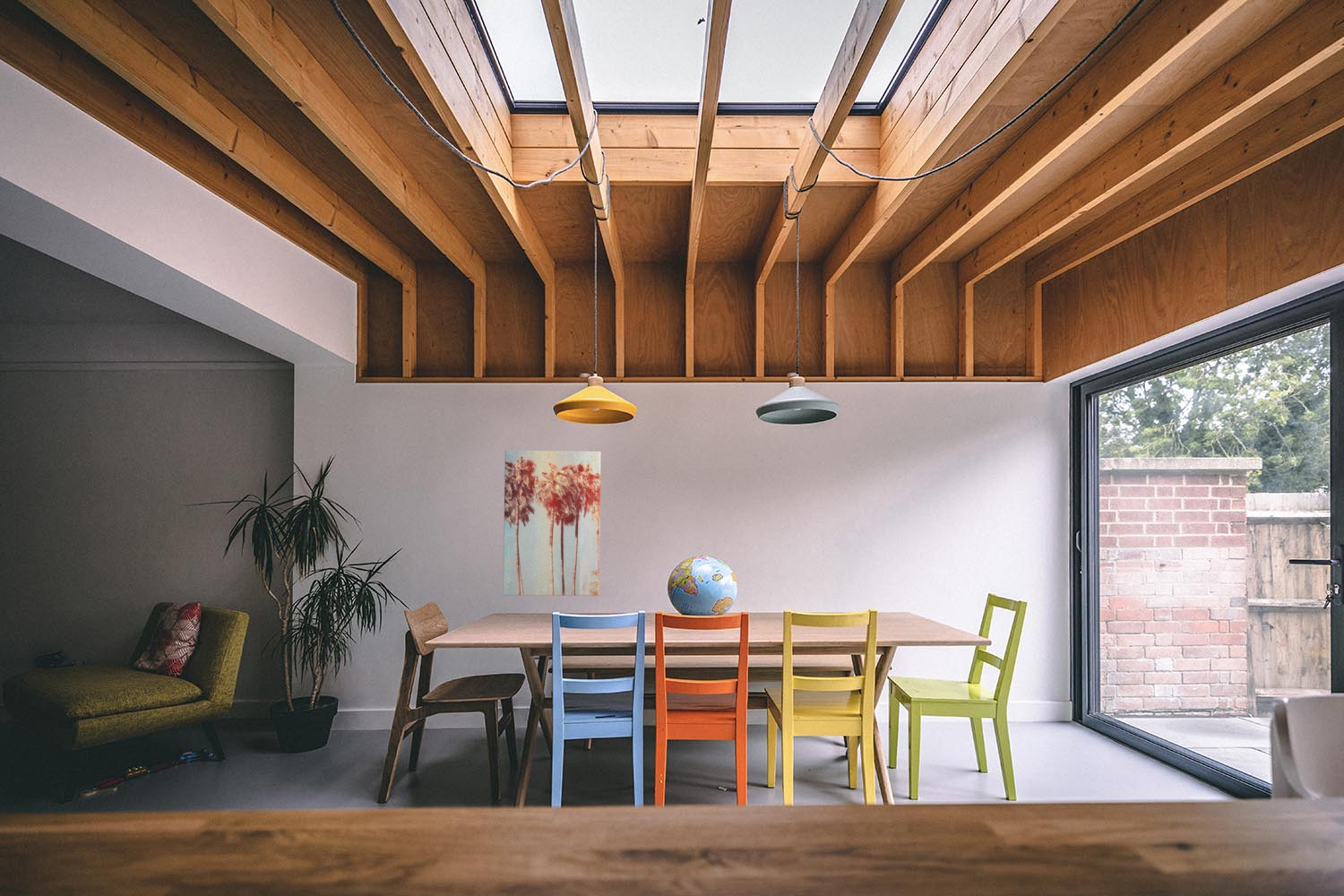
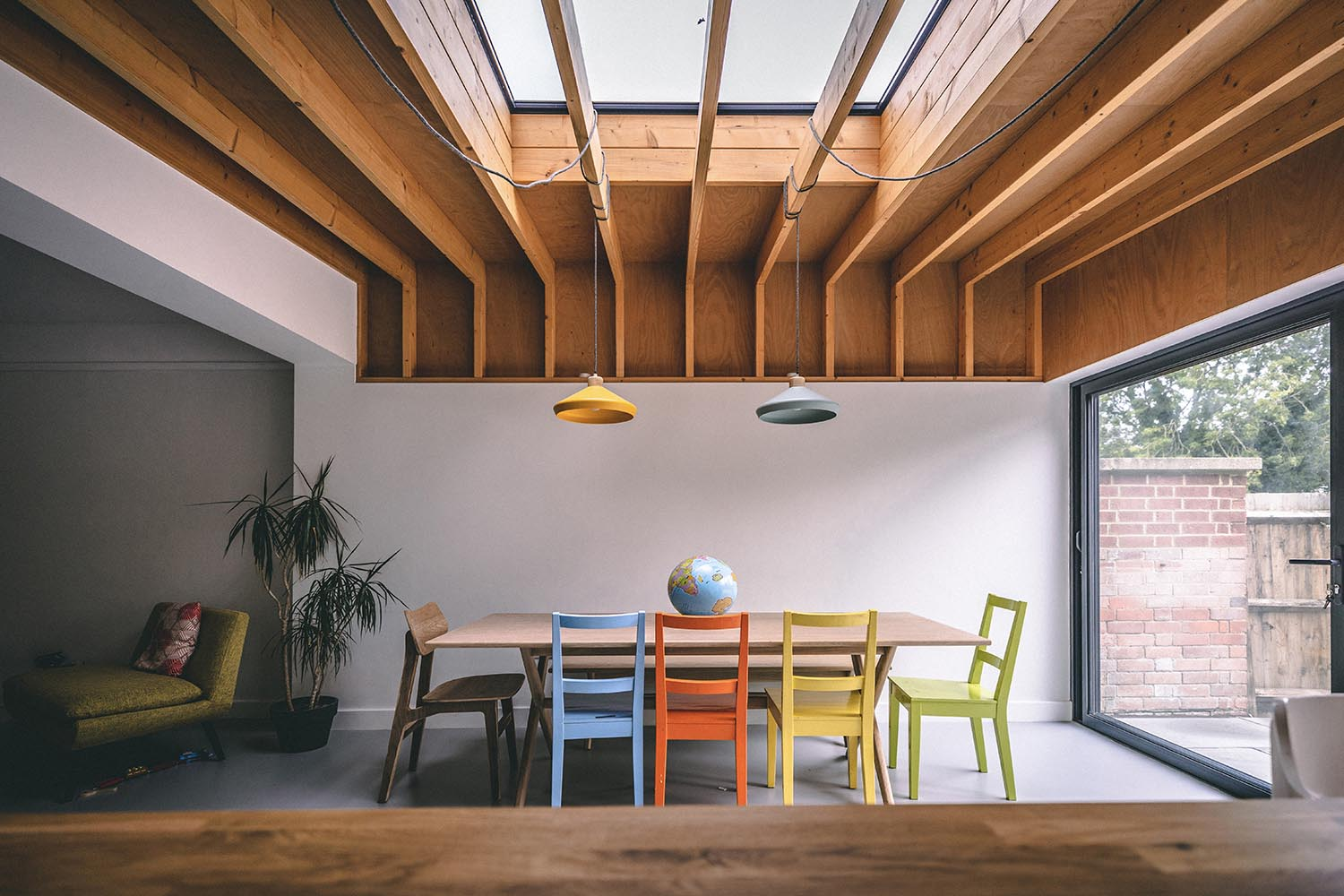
- wall art (552, 522)
